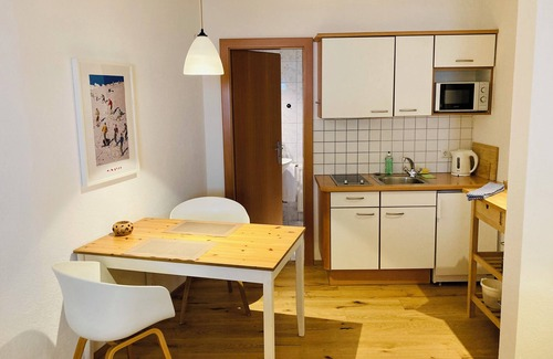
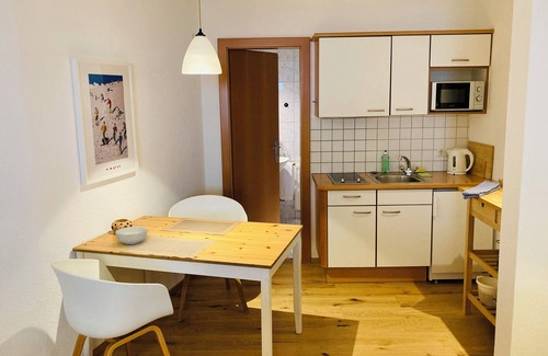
+ cereal bowl (132, 236)
